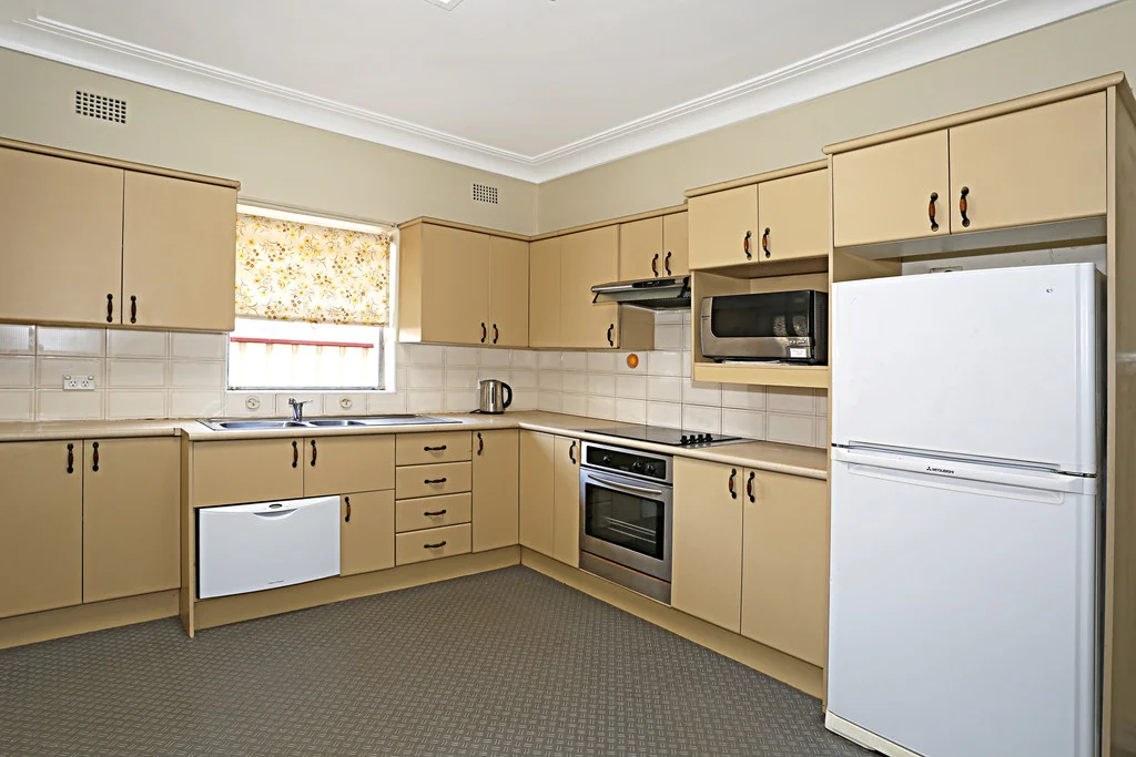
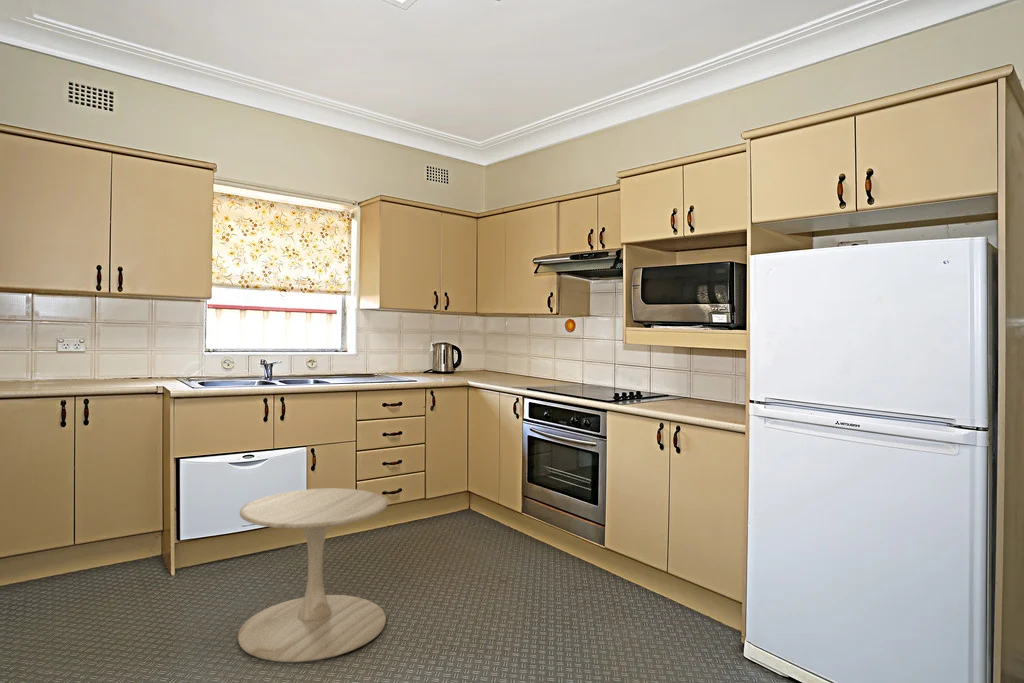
+ side table (315, 565)
